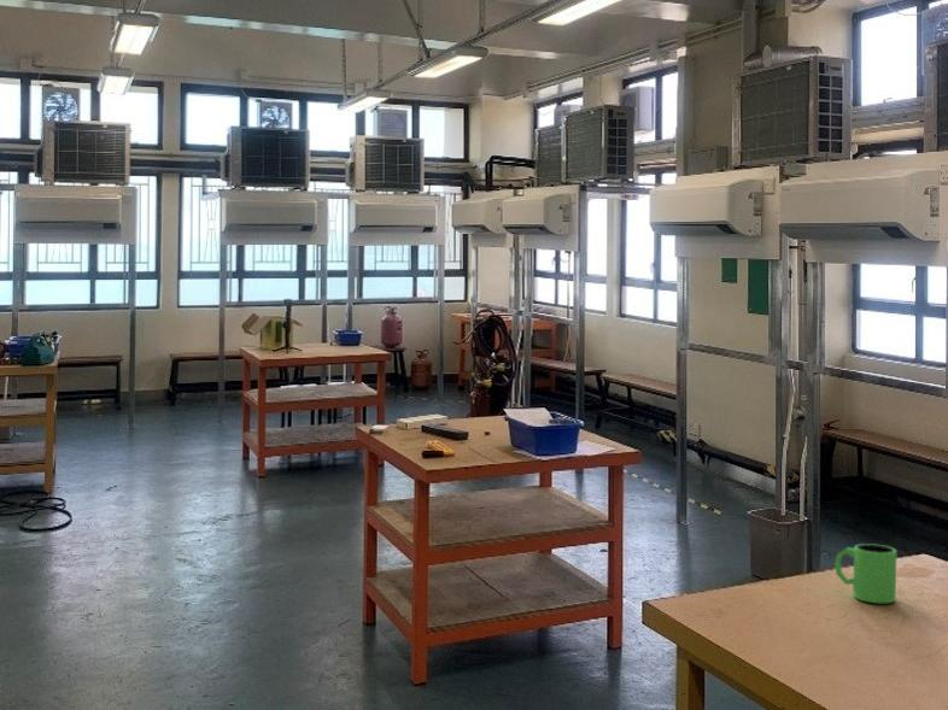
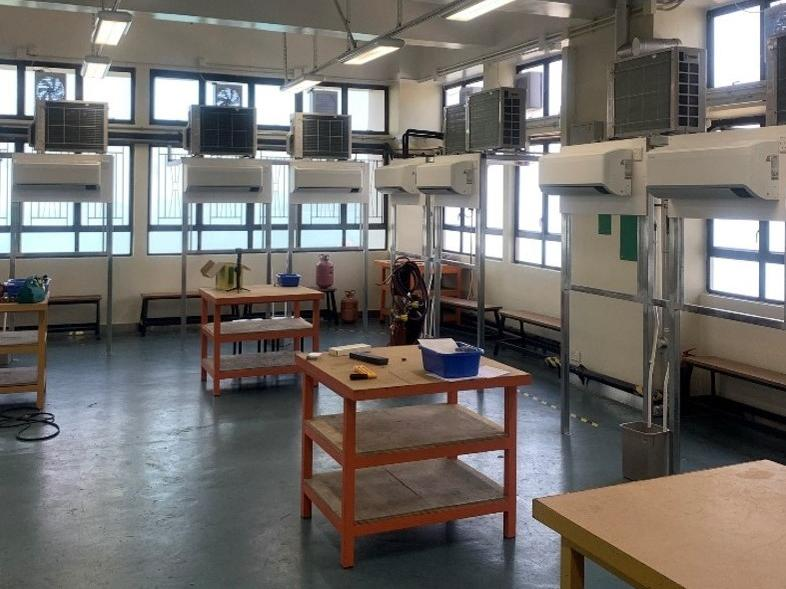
- mug (864, 571)
